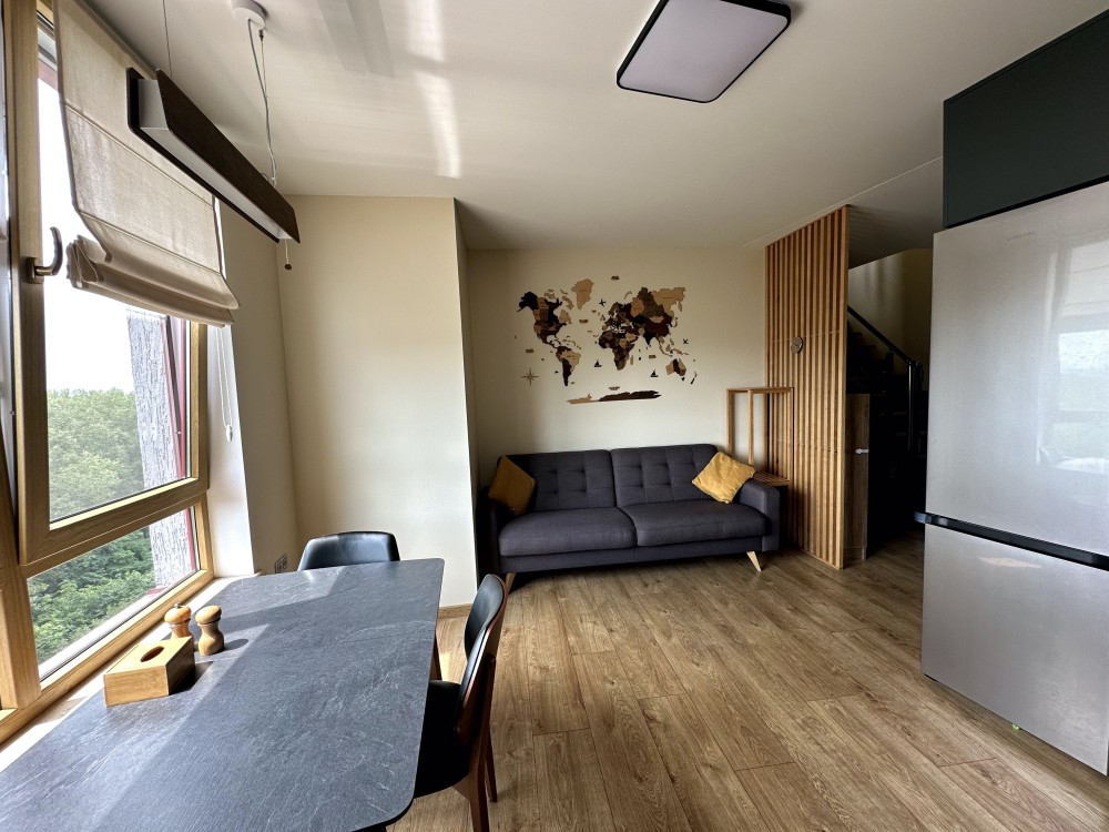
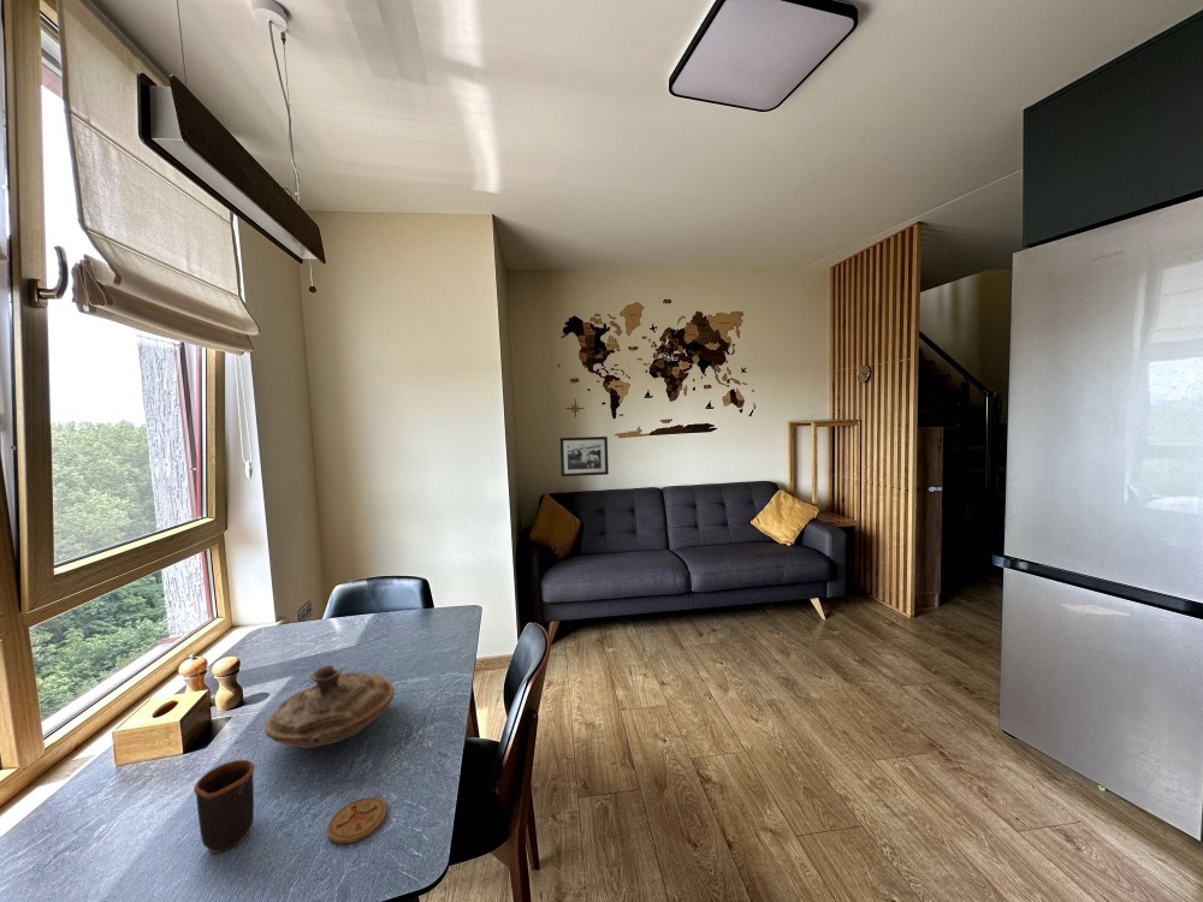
+ decorative bowl (333, 699)
+ coaster (357, 819)
+ picture frame (583, 456)
+ mug (231, 799)
